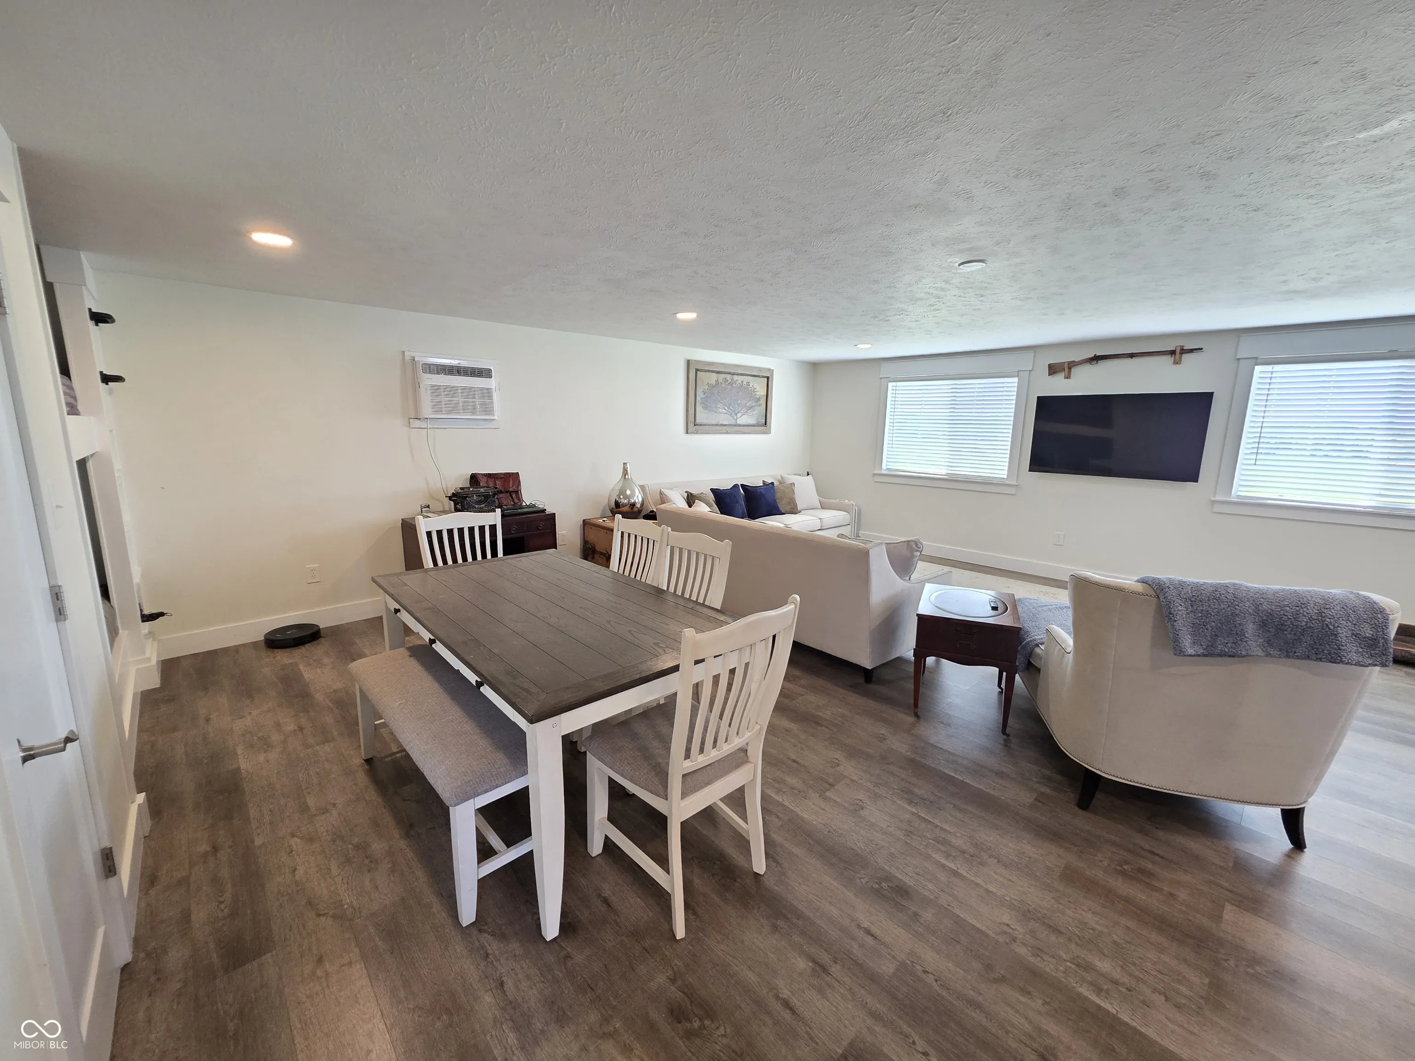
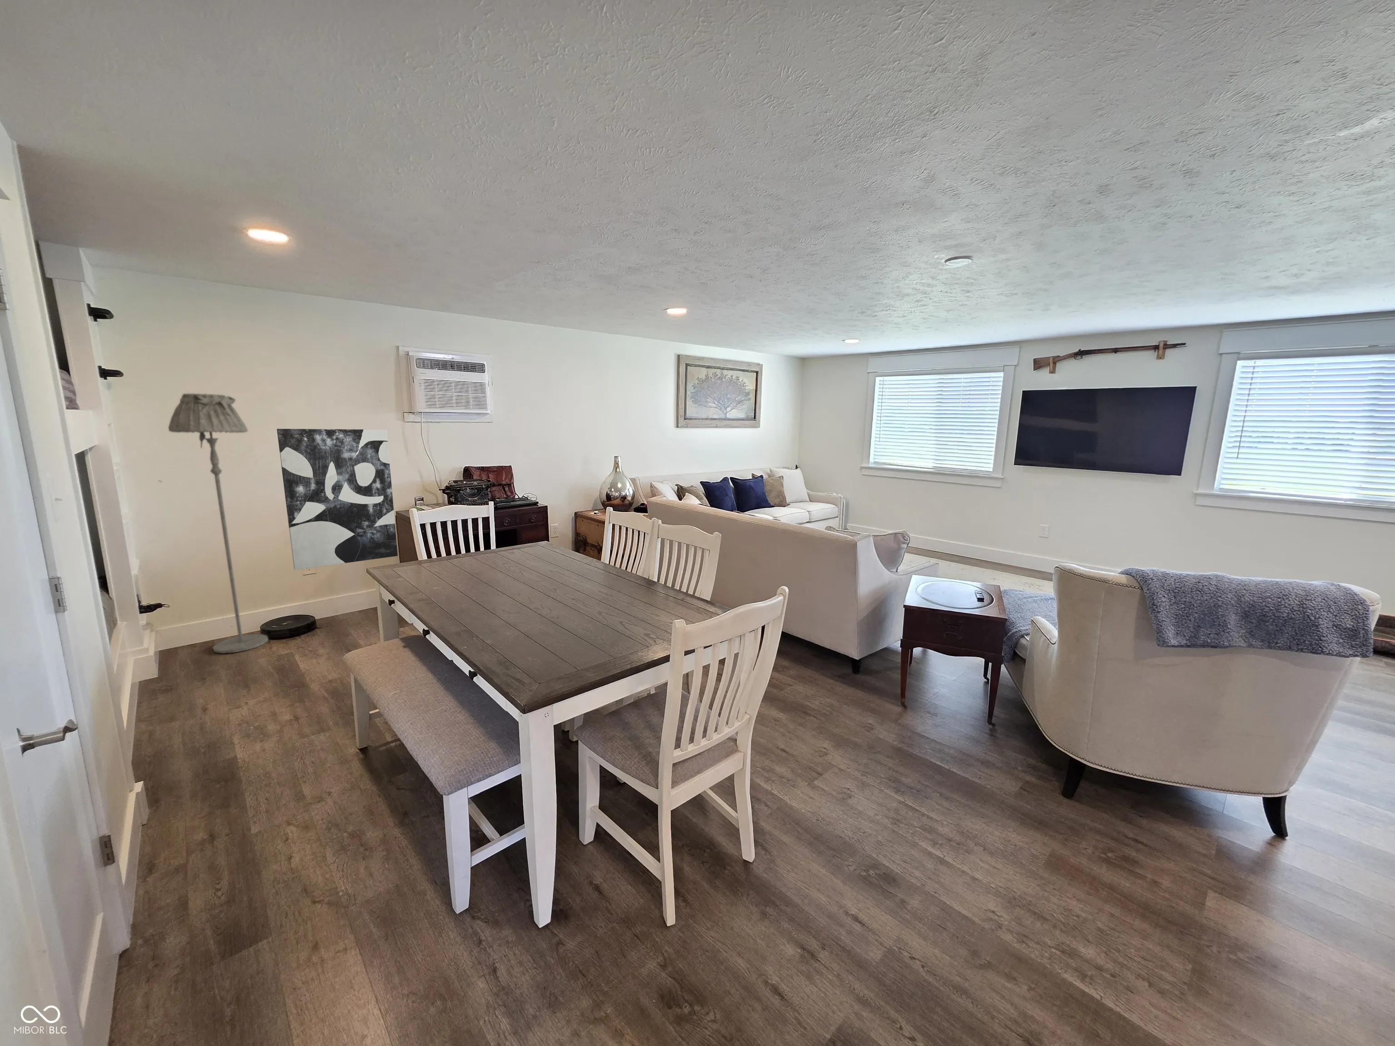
+ floor lamp (223, 524)
+ wall art (342, 497)
